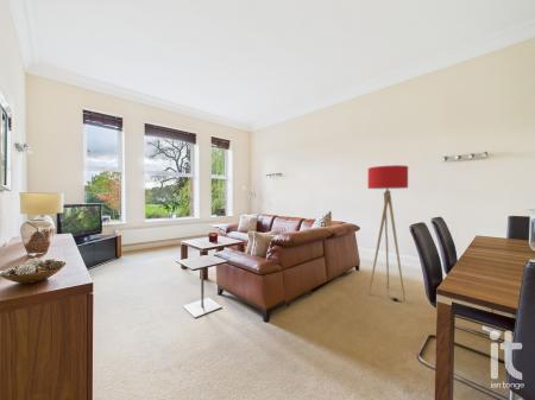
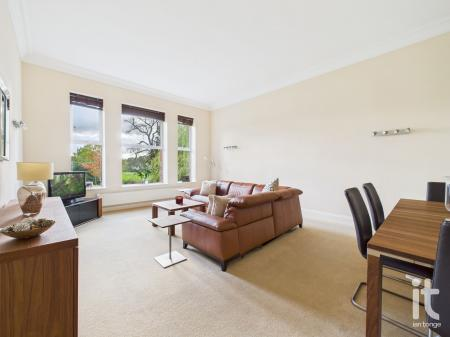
- floor lamp (386, 230)
